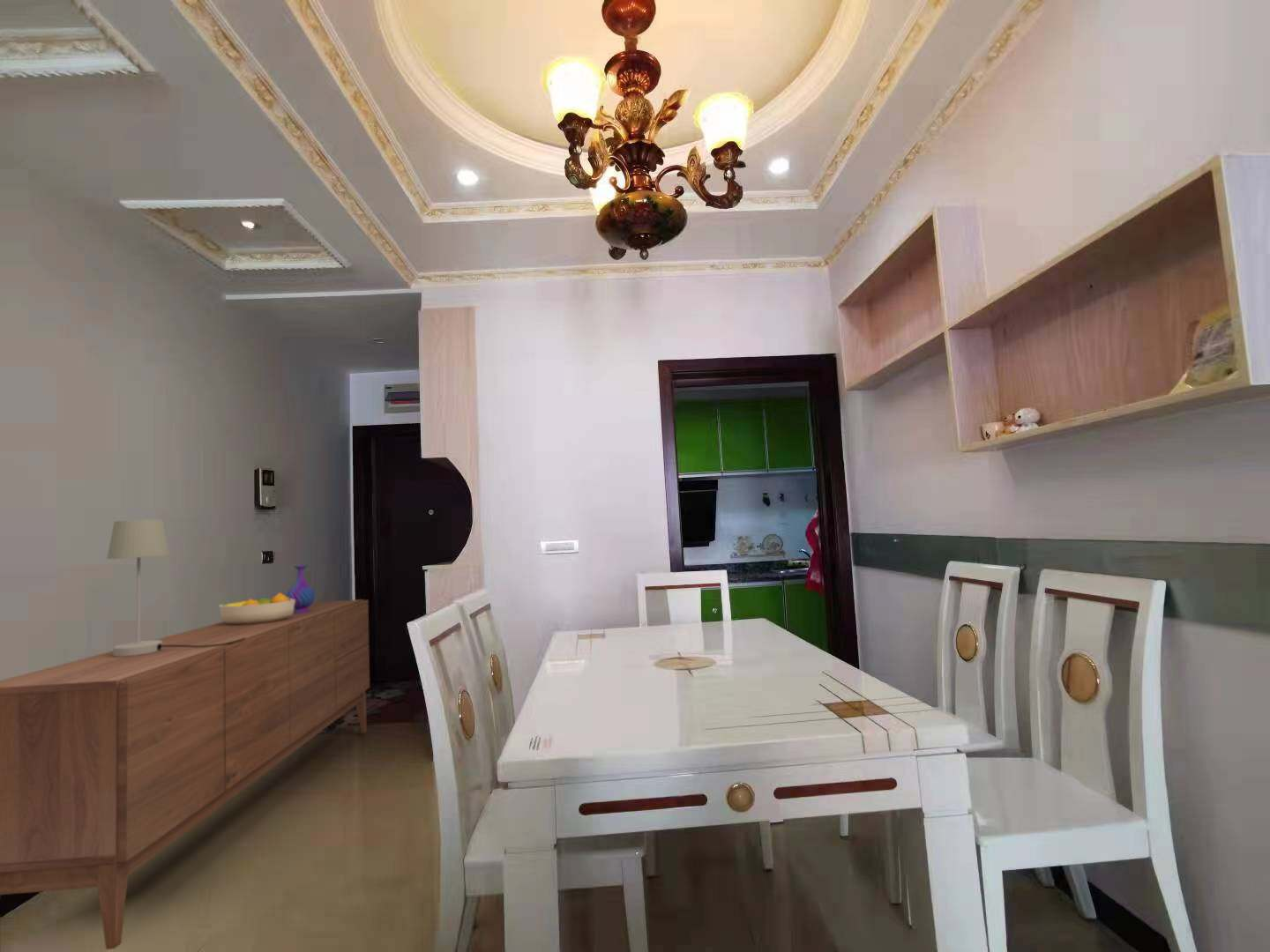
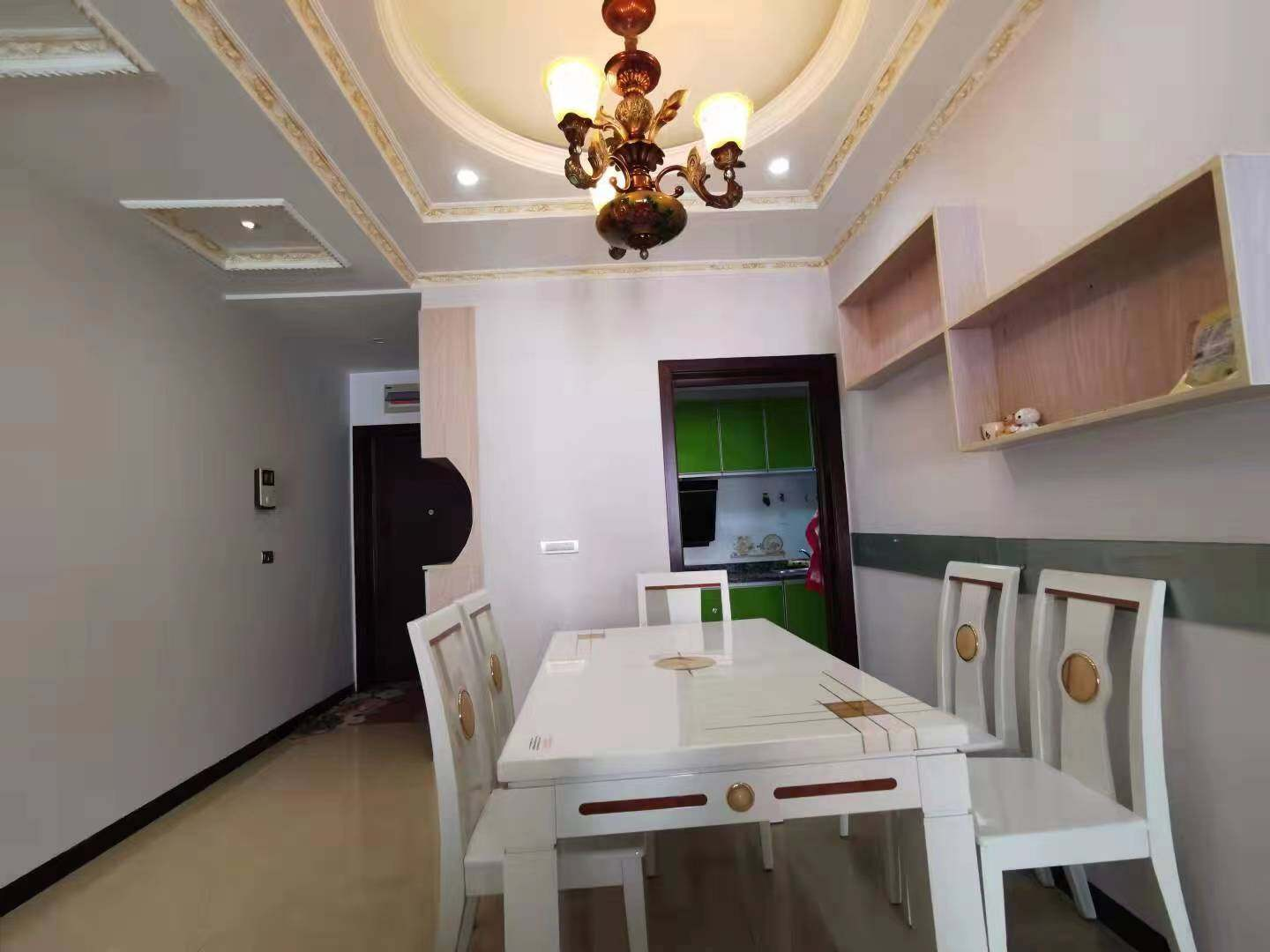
- sideboard (237, 717)
- table lamp (168, 554)
- fruit bowl (257, 606)
- vase (301, 588)
